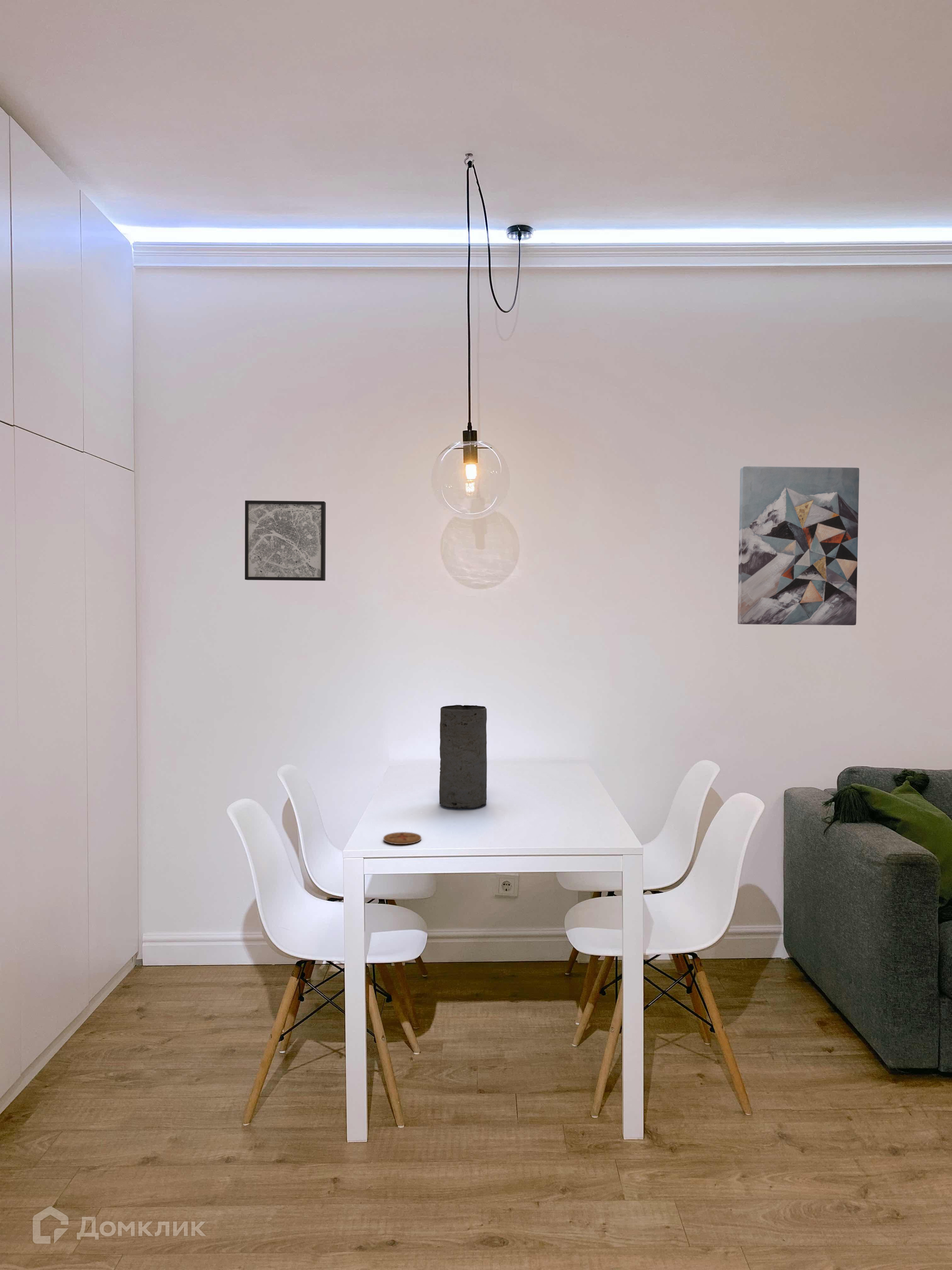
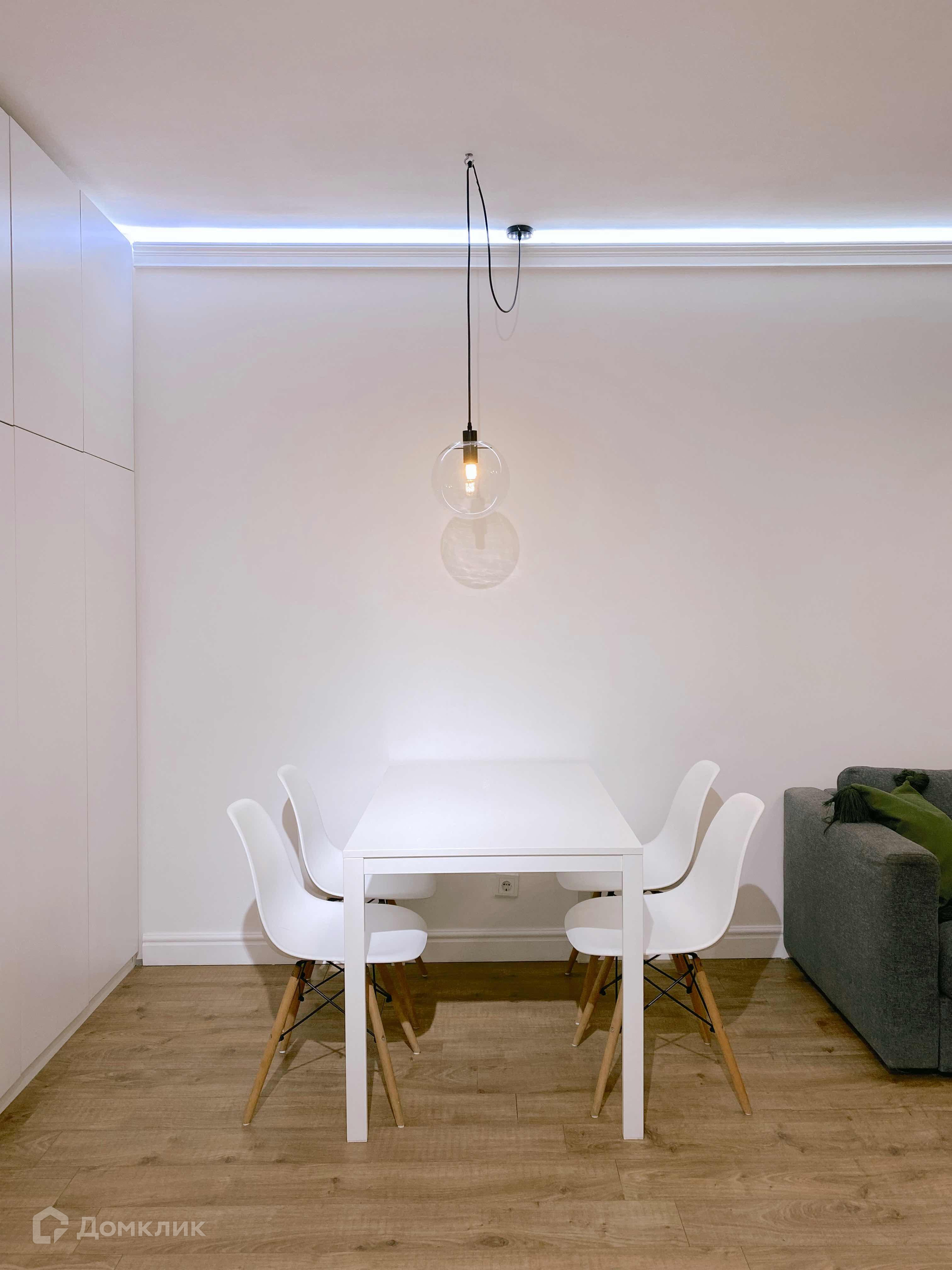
- coaster (402, 838)
- wall art (285, 541)
- vase (463, 756)
- wall art (798, 546)
